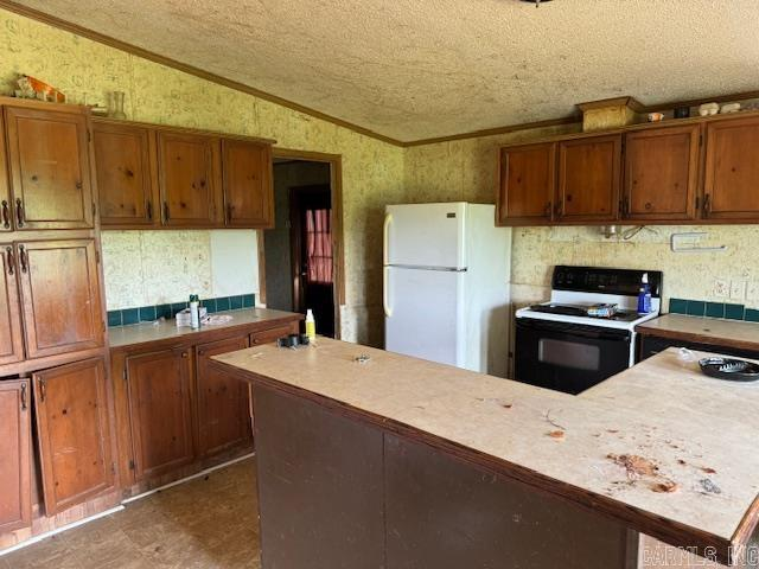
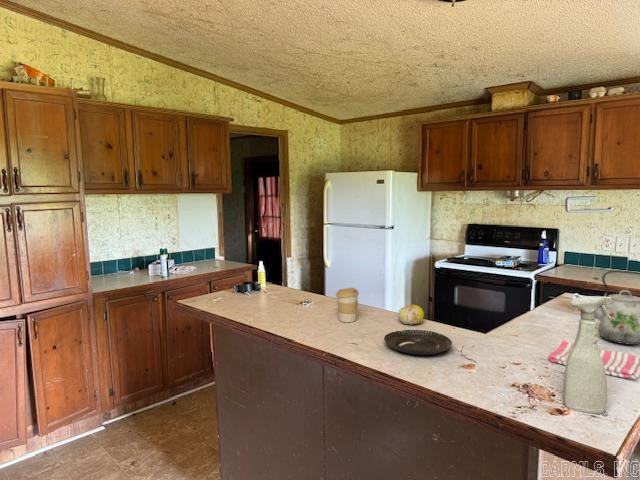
+ fruit (410, 314)
+ spray bottle (585, 352)
+ coffee cup (347, 304)
+ dish towel (601, 357)
+ tart tin (417, 343)
+ kettle (615, 304)
